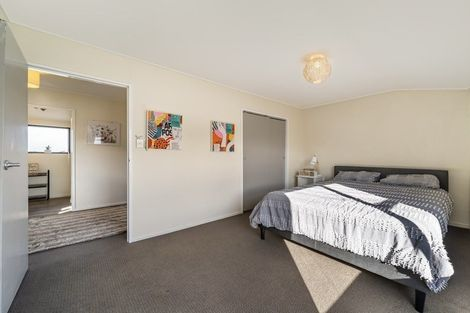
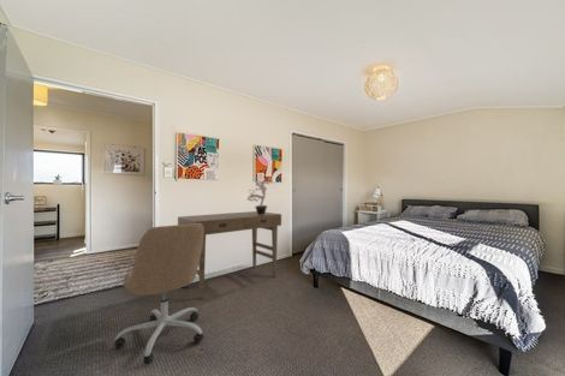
+ office chair (163, 277)
+ desk (232, 231)
+ potted plant (258, 195)
